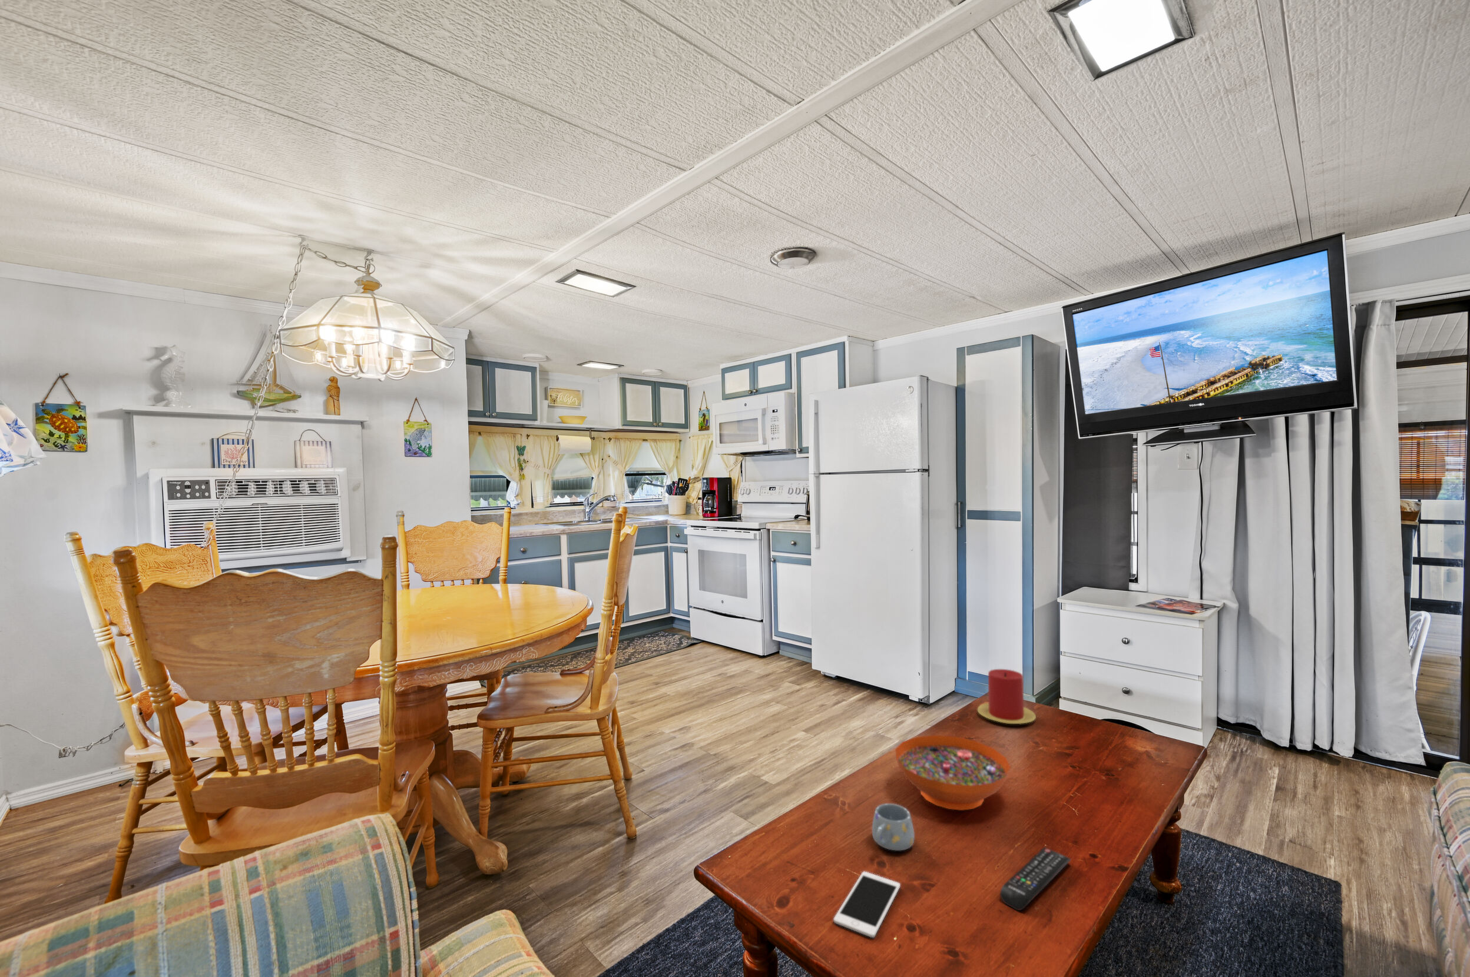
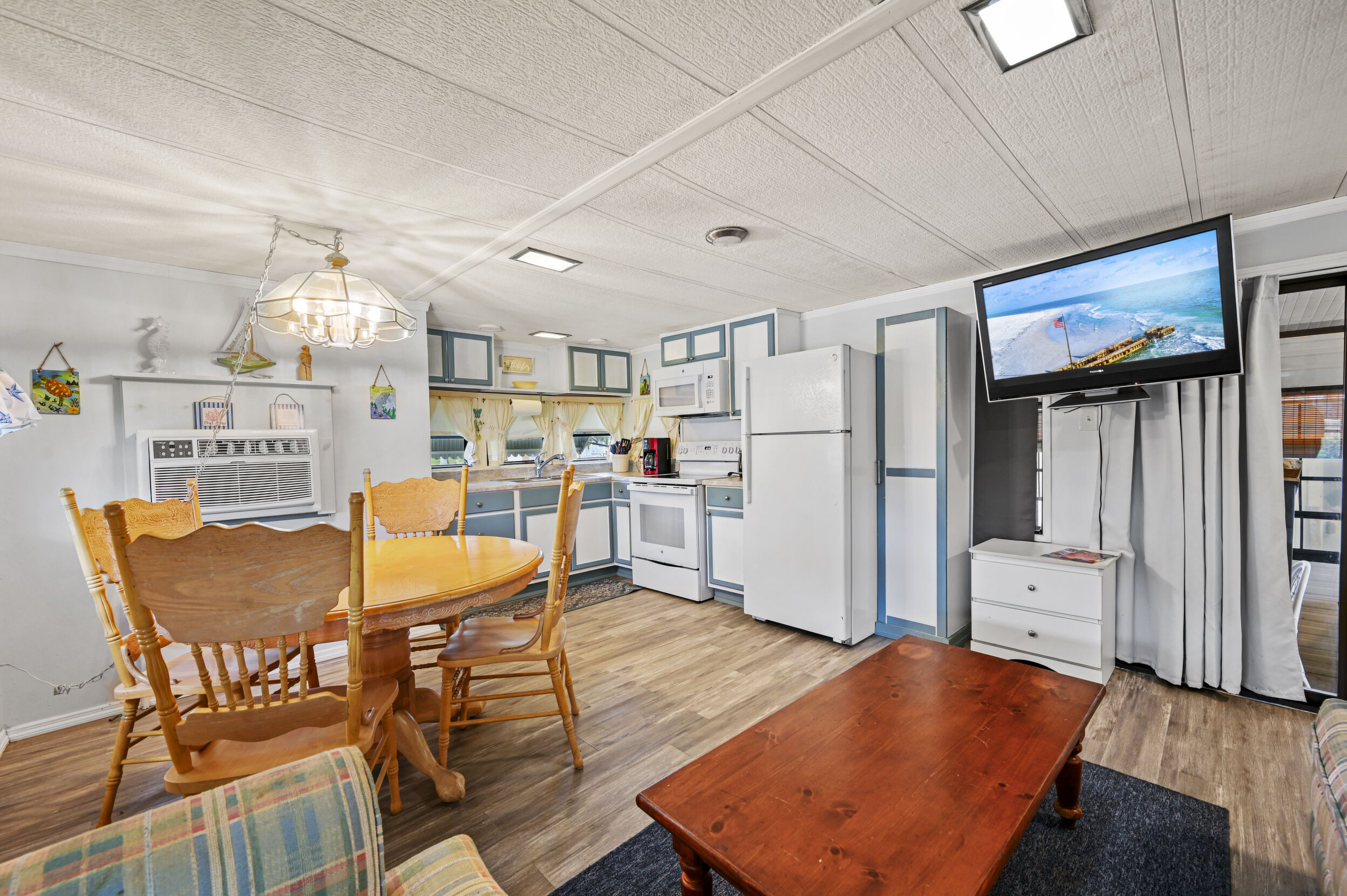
- candle (1005, 695)
- decorative bowl (951, 775)
- cell phone (868, 902)
- remote control (1037, 876)
- mug (889, 830)
